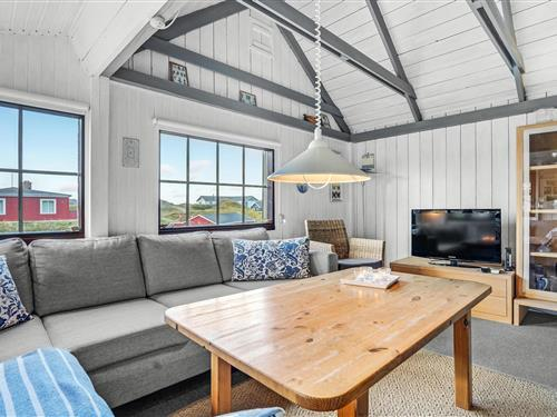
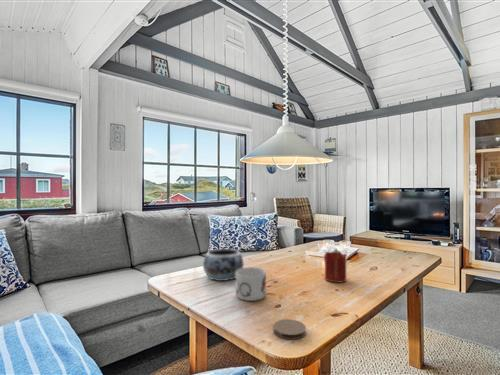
+ decorative bowl (223, 264)
+ coaster (289, 328)
+ mug (250, 281)
+ candle (335, 263)
